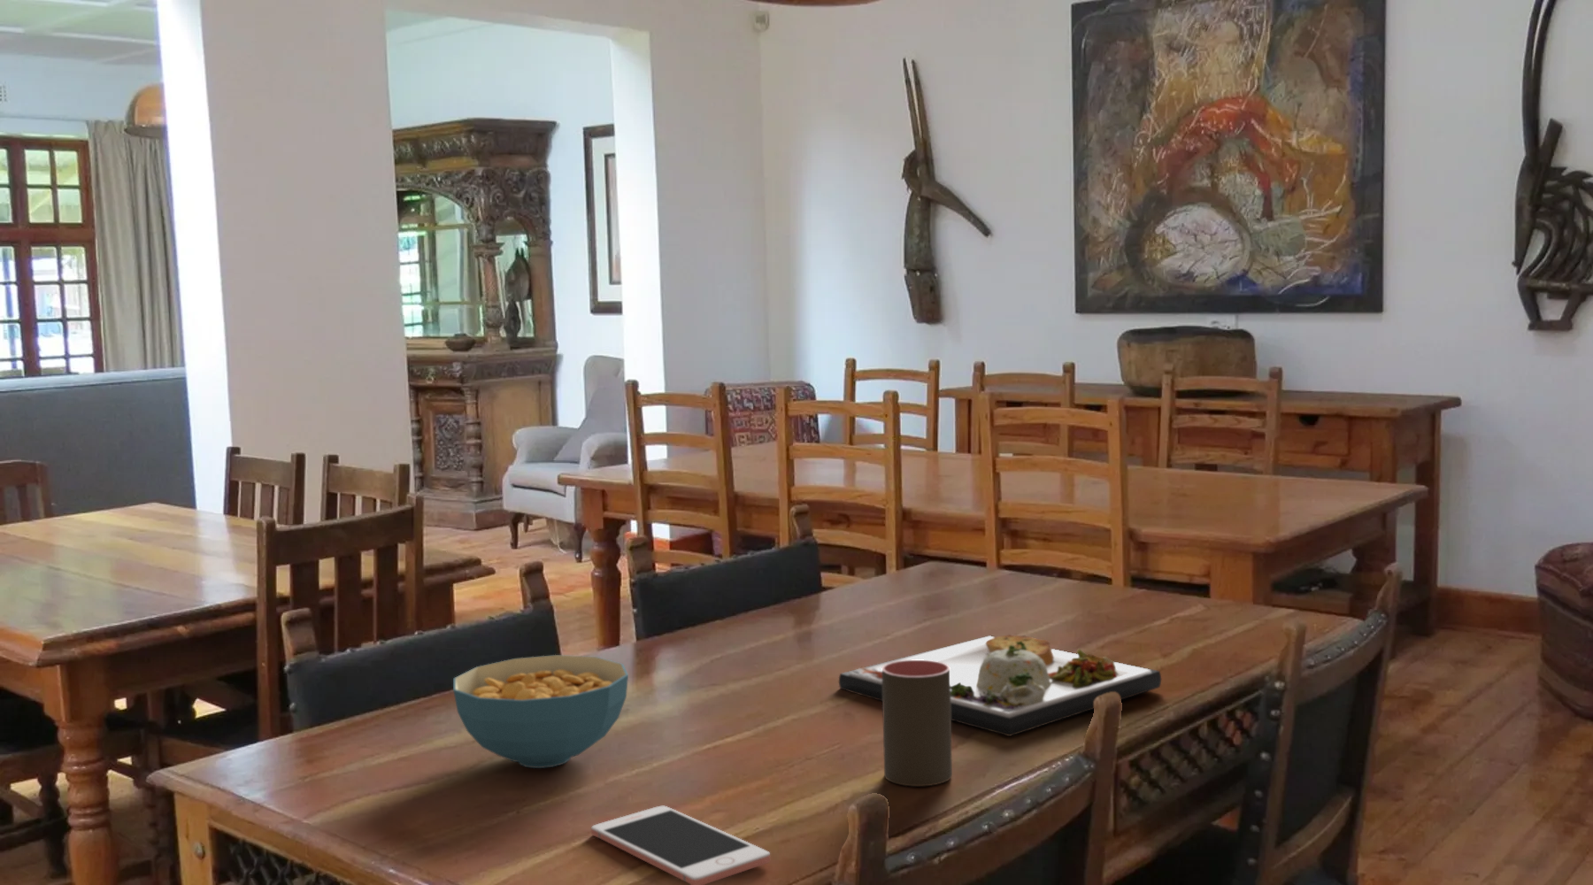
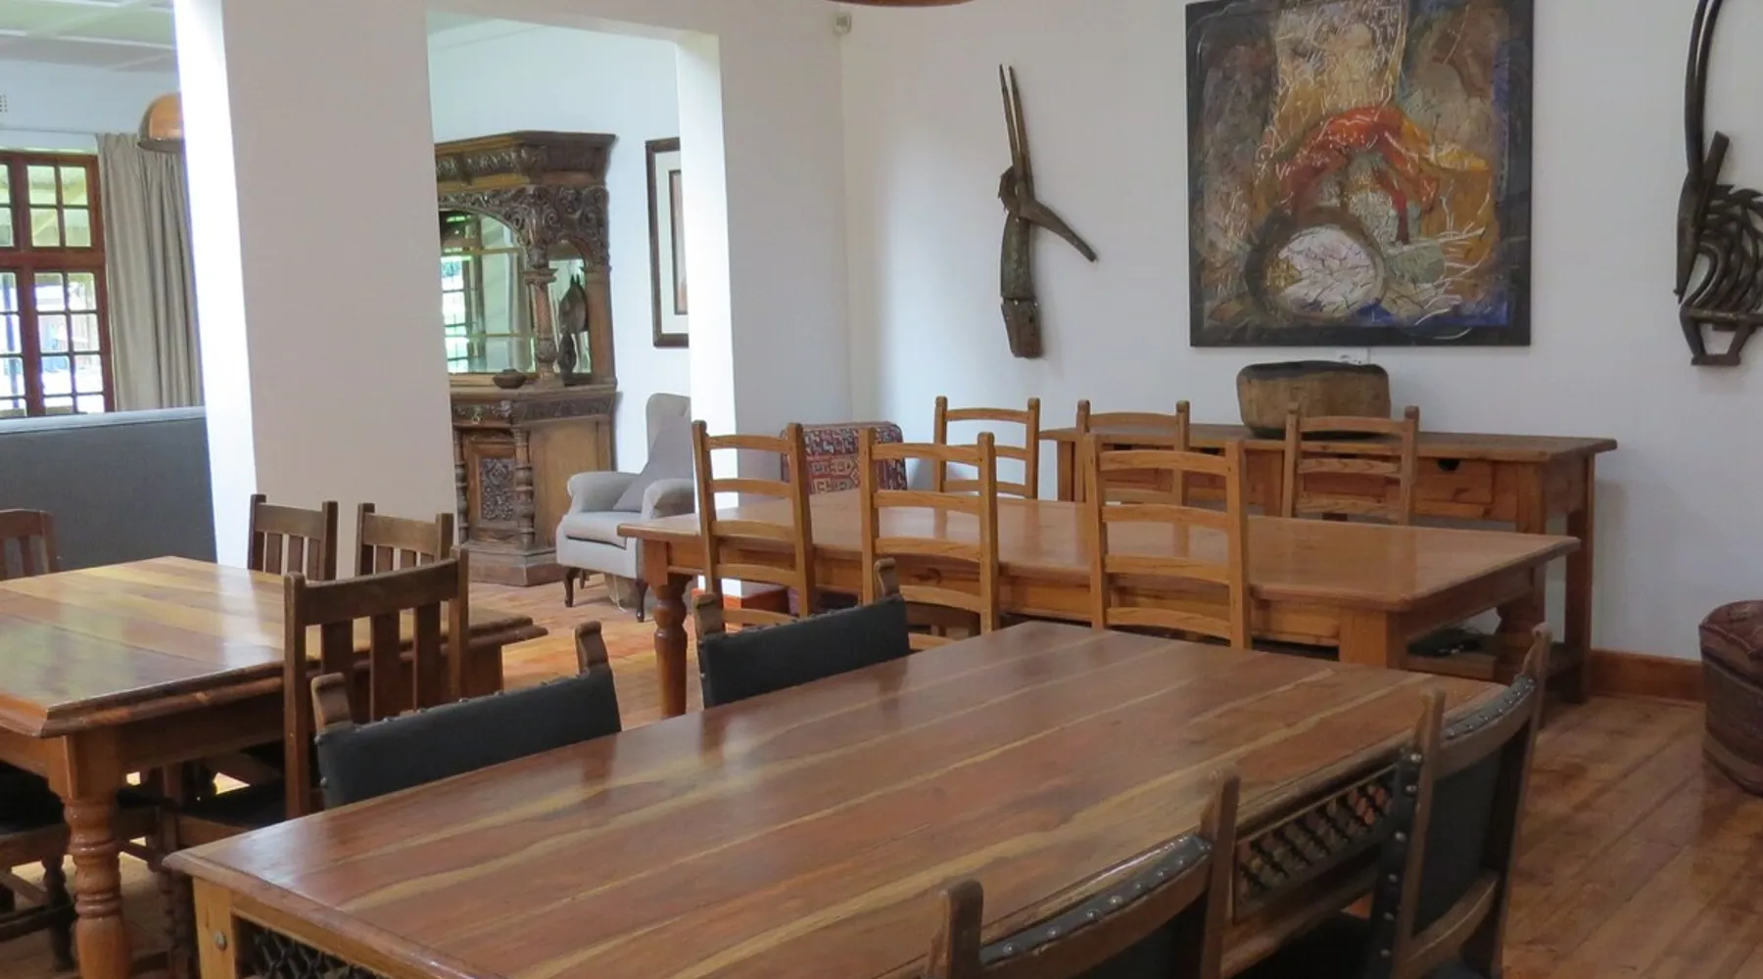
- cell phone (678, 844)
- cereal bowl (543, 718)
- dinner plate (998, 662)
- cup (916, 722)
